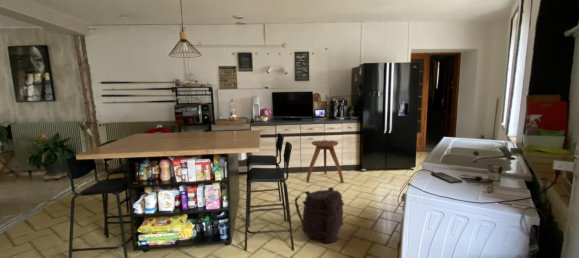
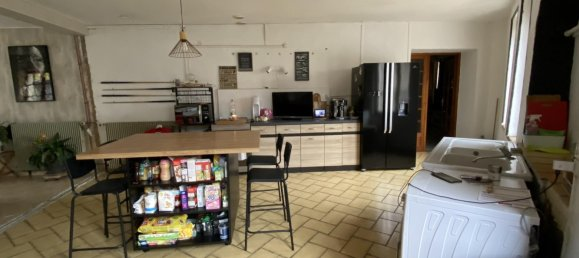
- backpack (323, 211)
- stool (325, 161)
